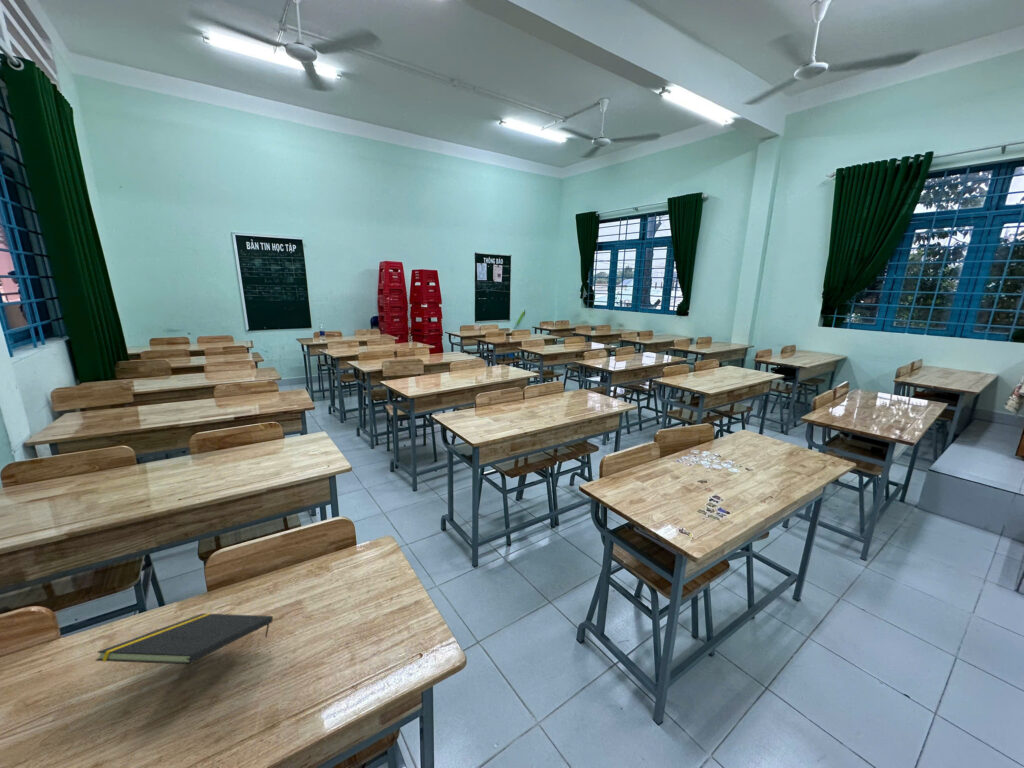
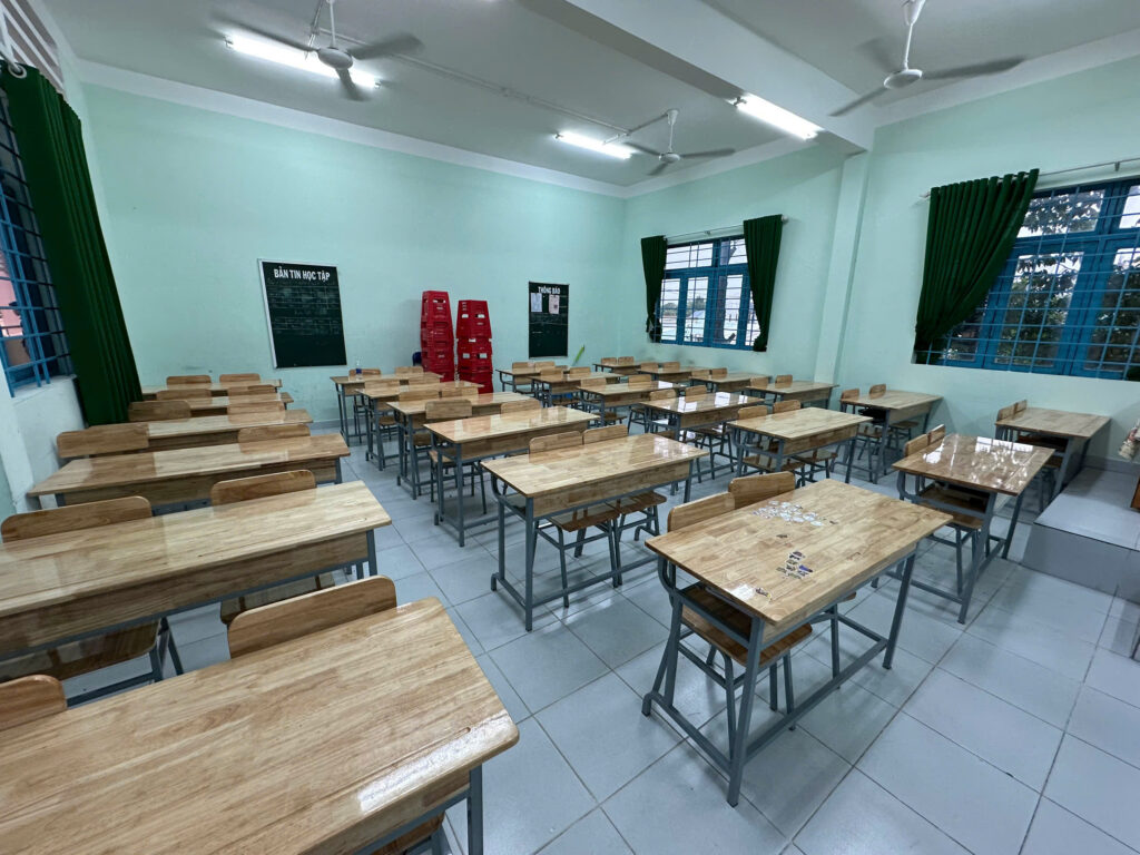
- notepad (197, 641)
